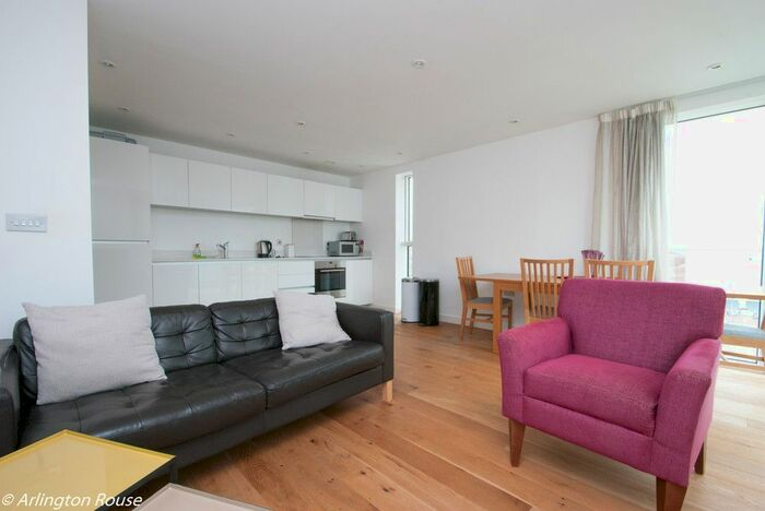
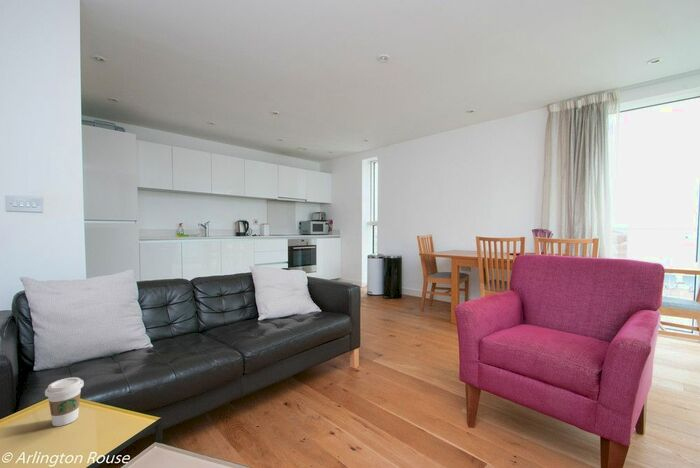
+ coffee cup (65, 401)
